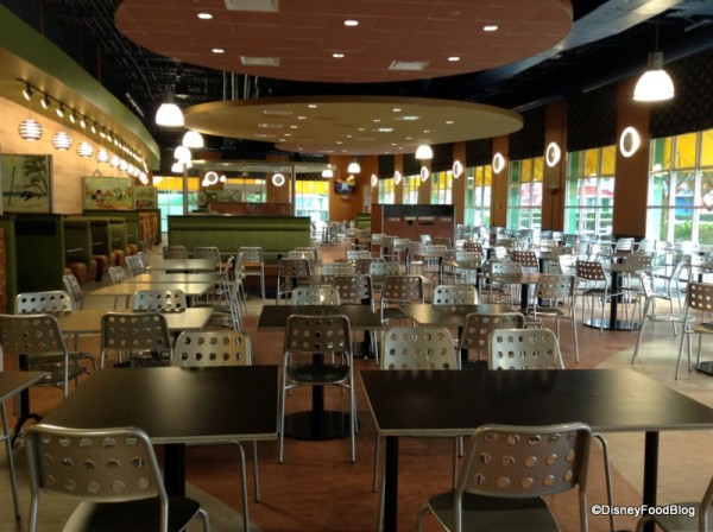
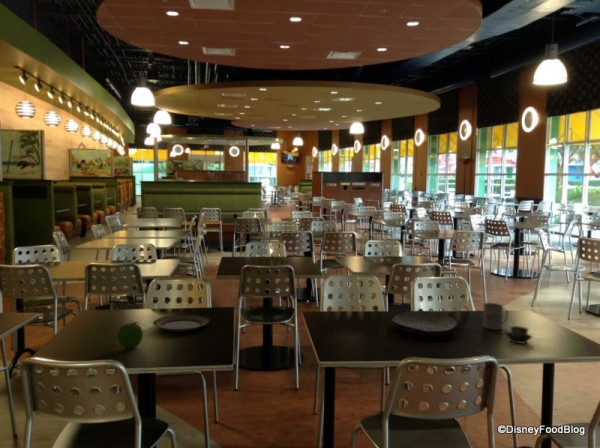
+ plate (423, 323)
+ plate (181, 324)
+ fruit (130, 334)
+ mug (495, 316)
+ cup (518, 334)
